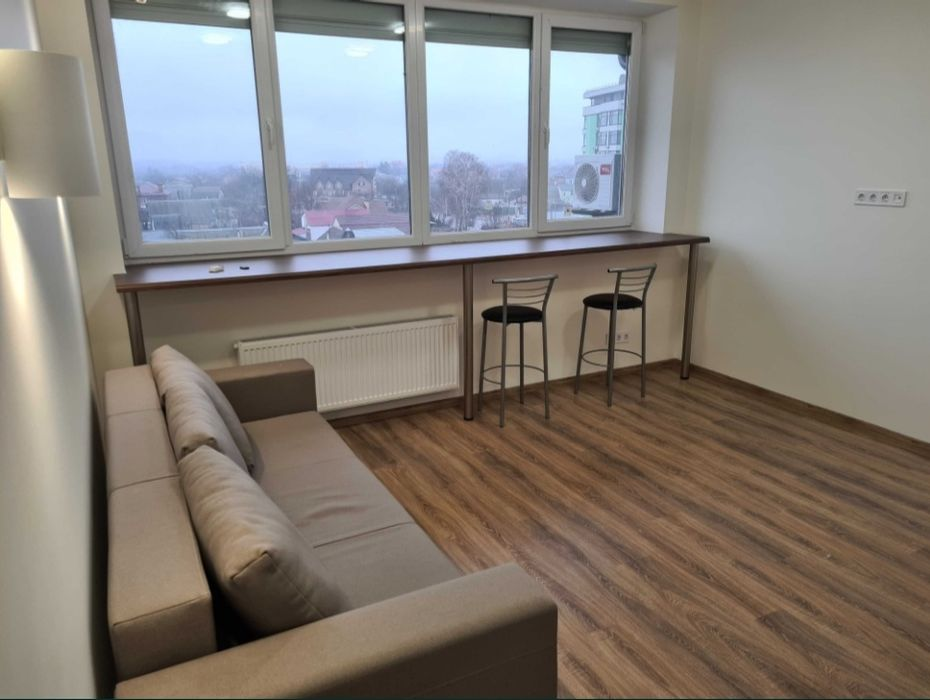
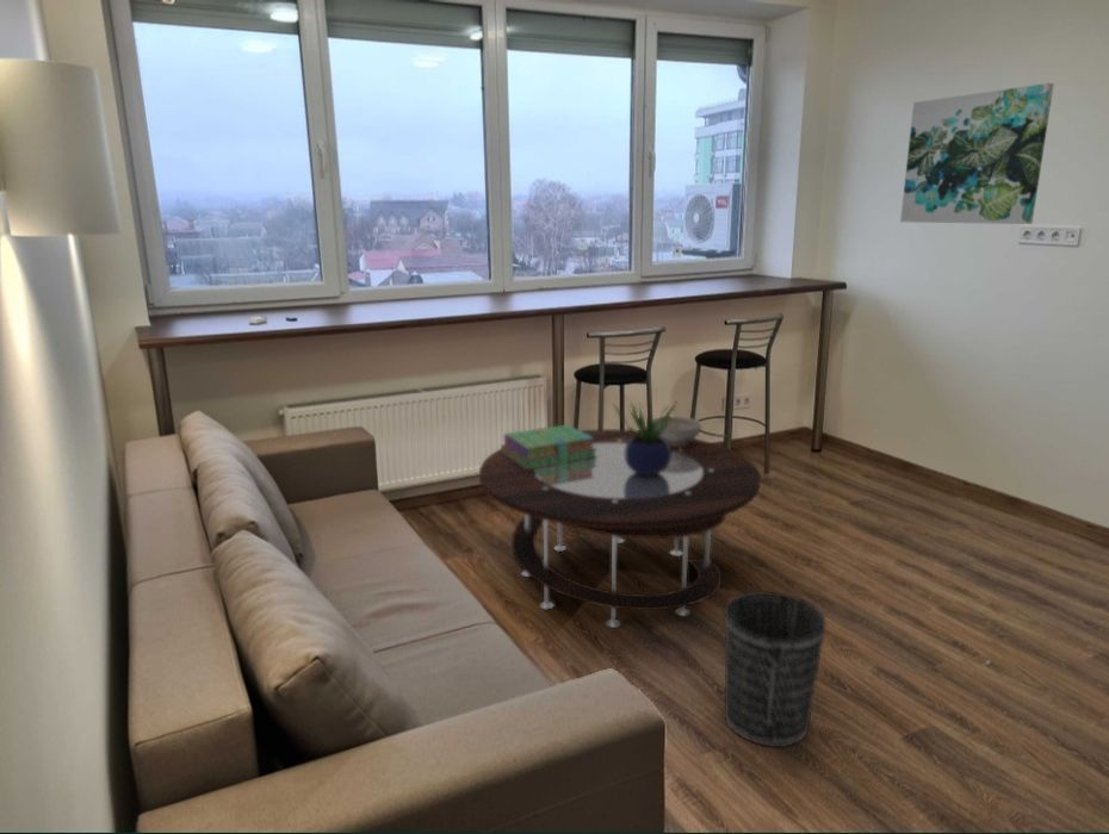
+ coffee table (617, 523)
+ wastebasket (769, 668)
+ stack of books (547, 444)
+ wall art (969, 160)
+ potted plant (644, 434)
+ decorative bowl (676, 432)
